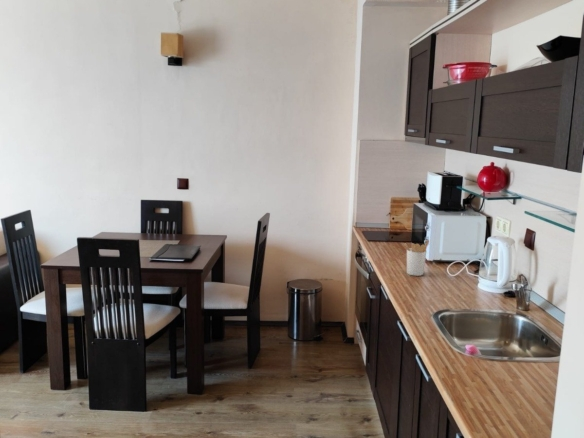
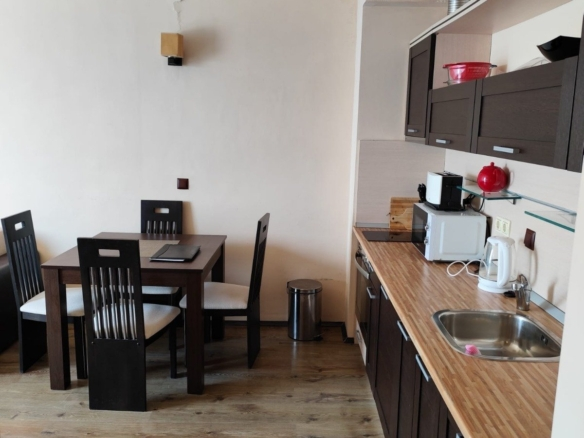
- utensil holder (416, 257)
